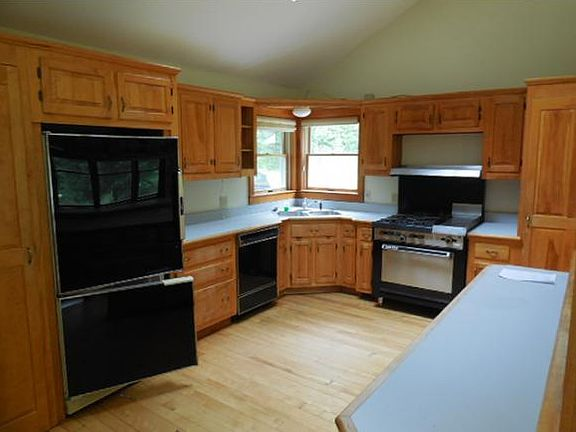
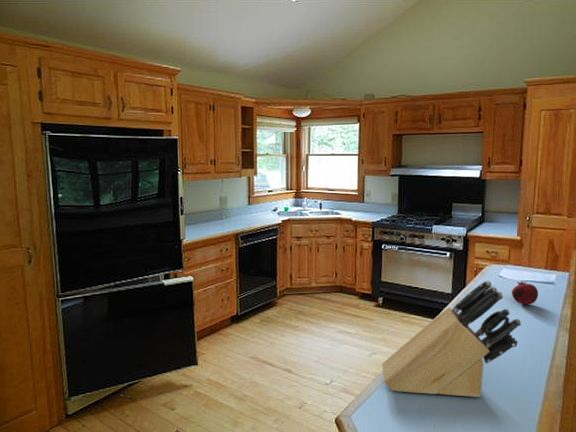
+ knife block (447, 335)
+ fruit (525, 292)
